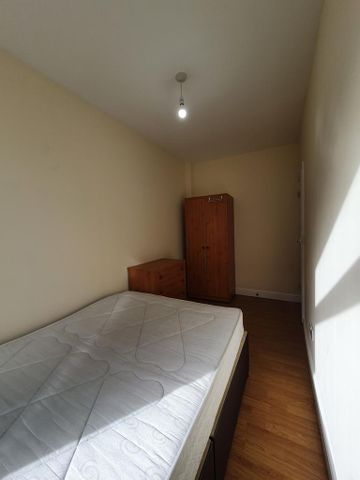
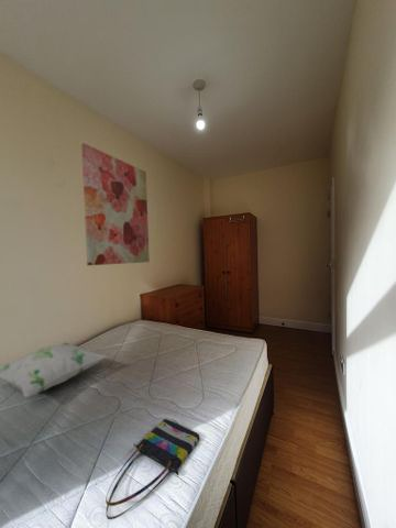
+ wall art (120, 211)
+ tote bag (152, 459)
+ decorative pillow (51, 364)
